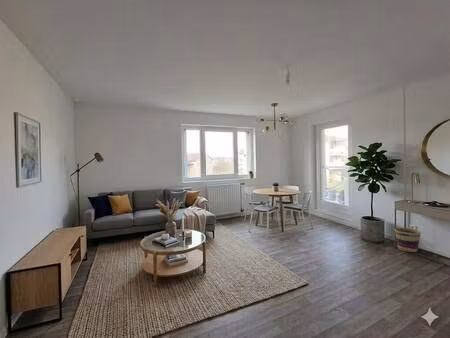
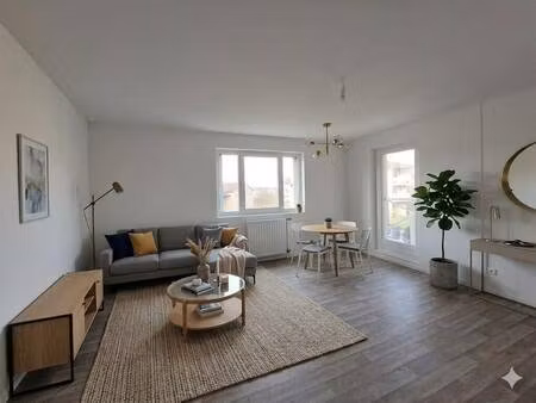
- basket (407, 239)
